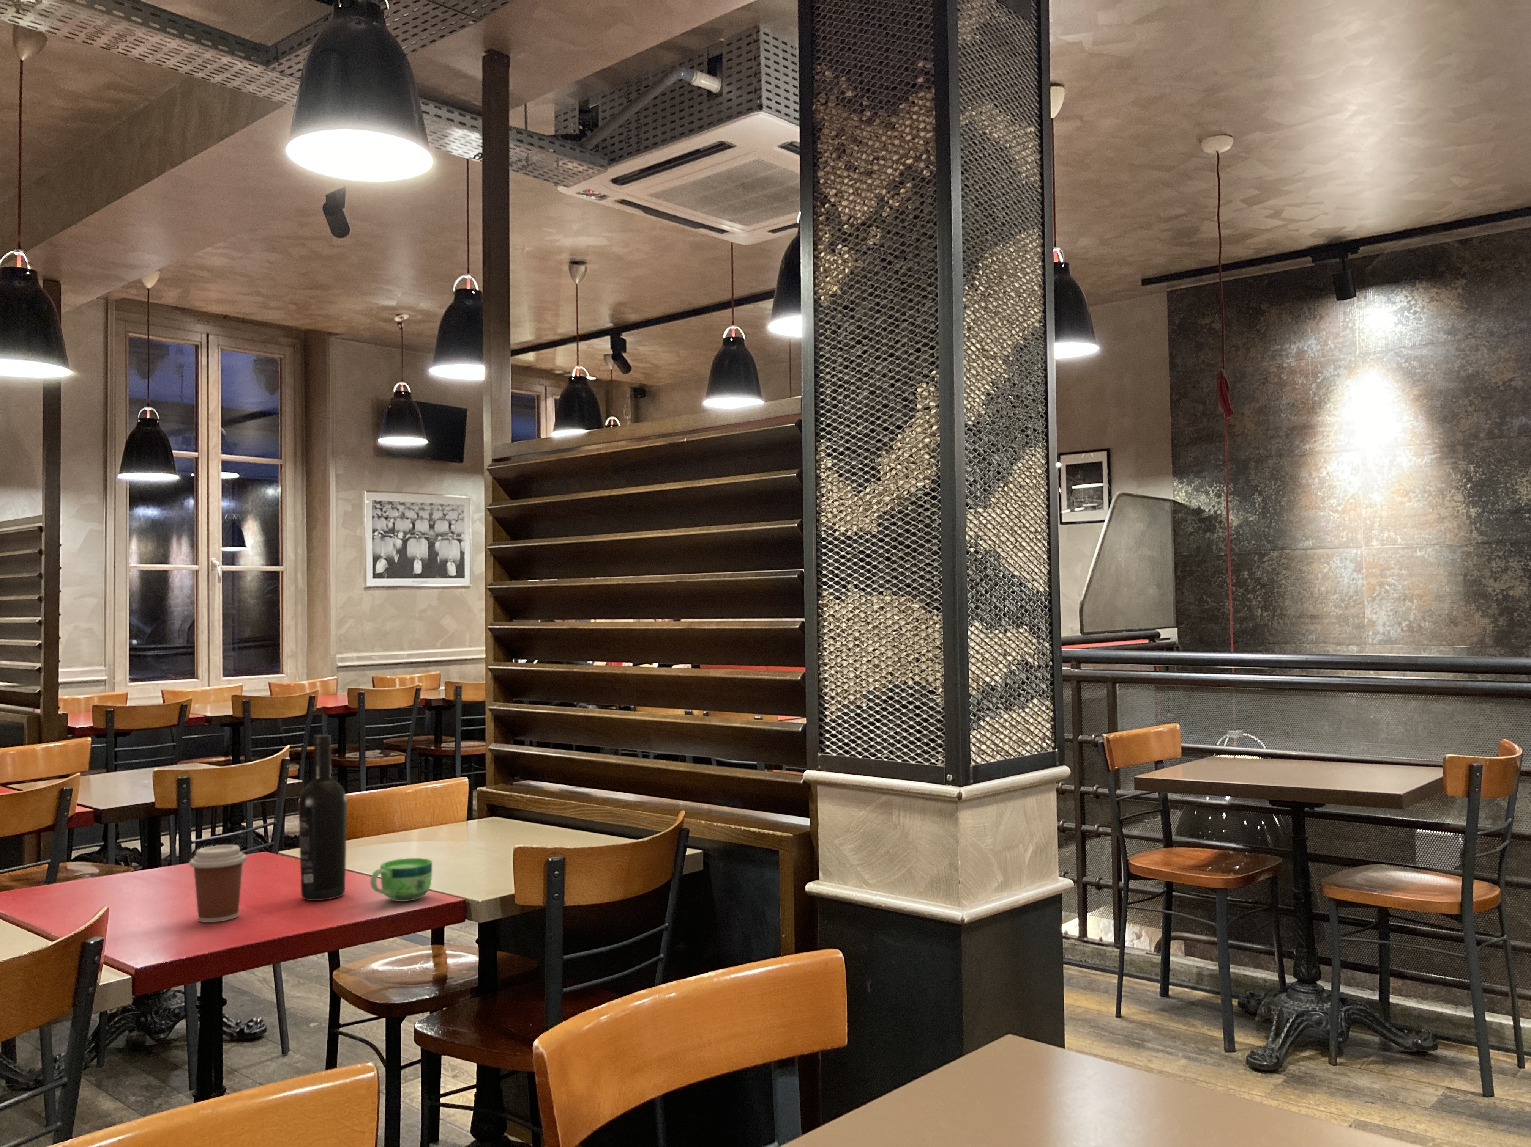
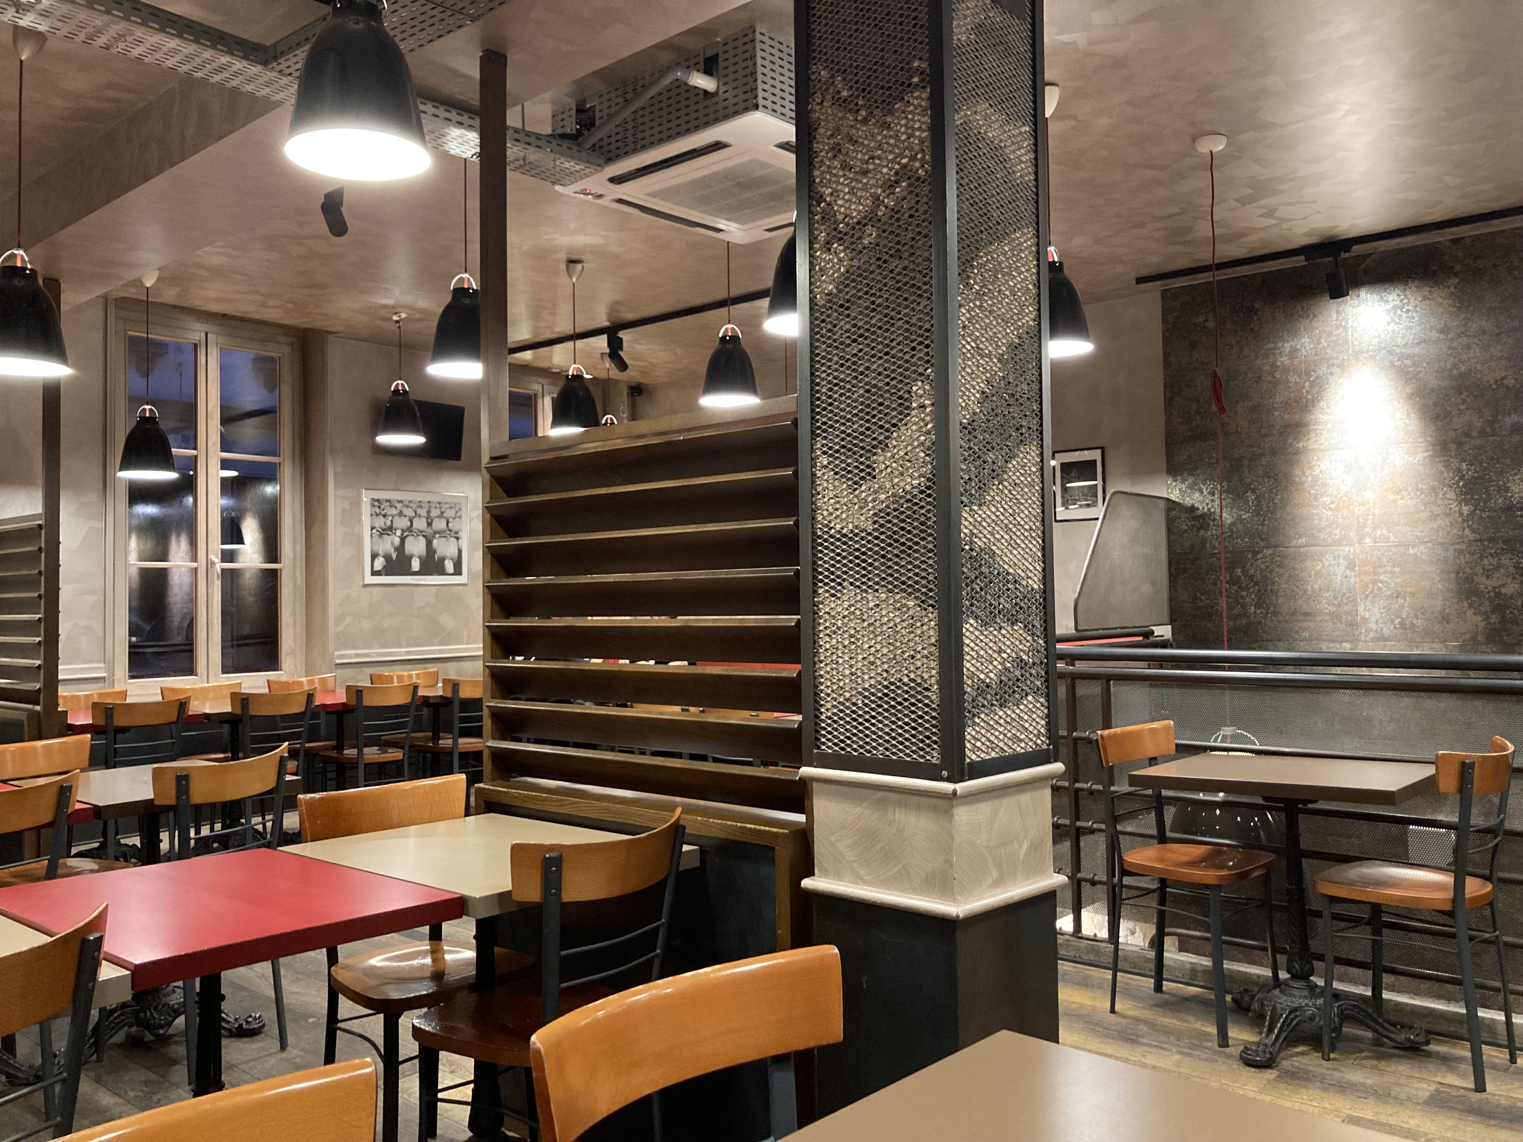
- cup (401, 882)
- coffee cup (218, 883)
- wine bottle (323, 816)
